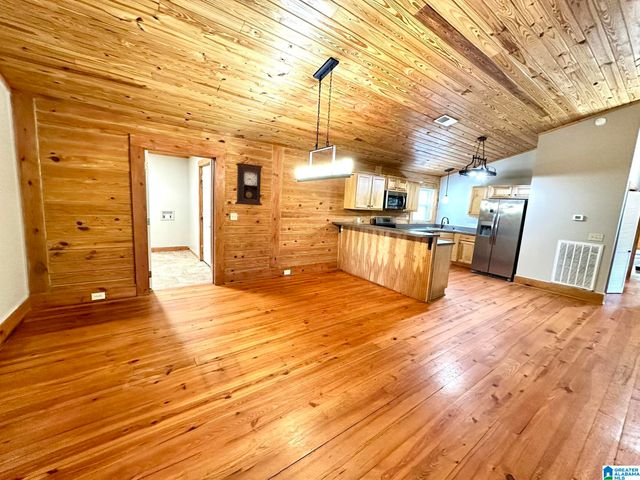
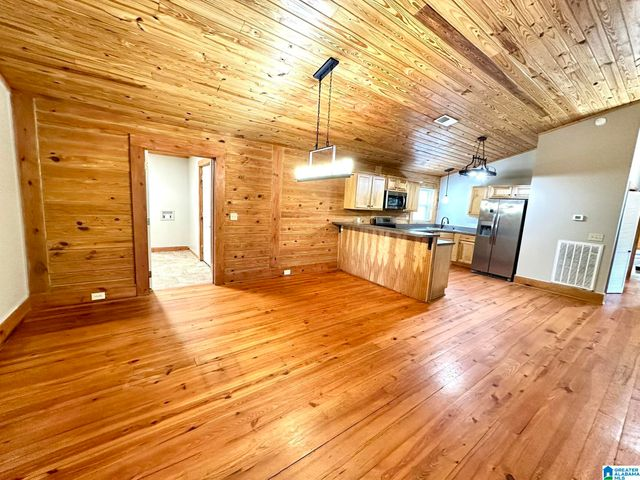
- pendulum clock (249, 185)
